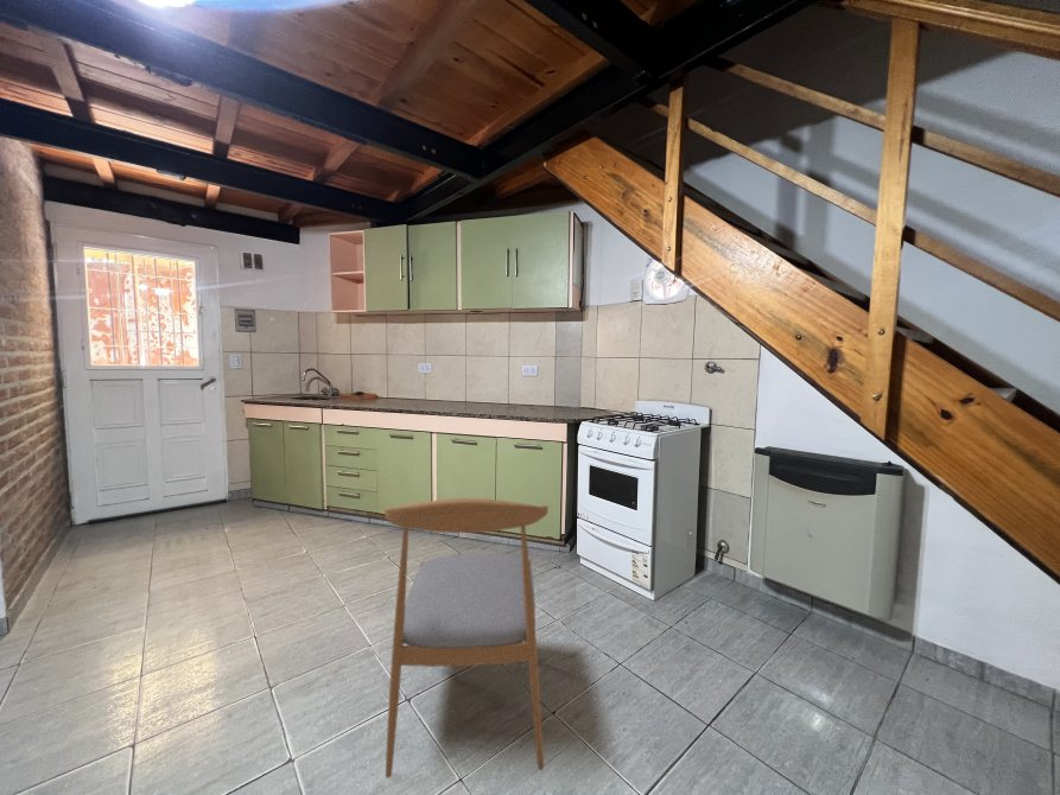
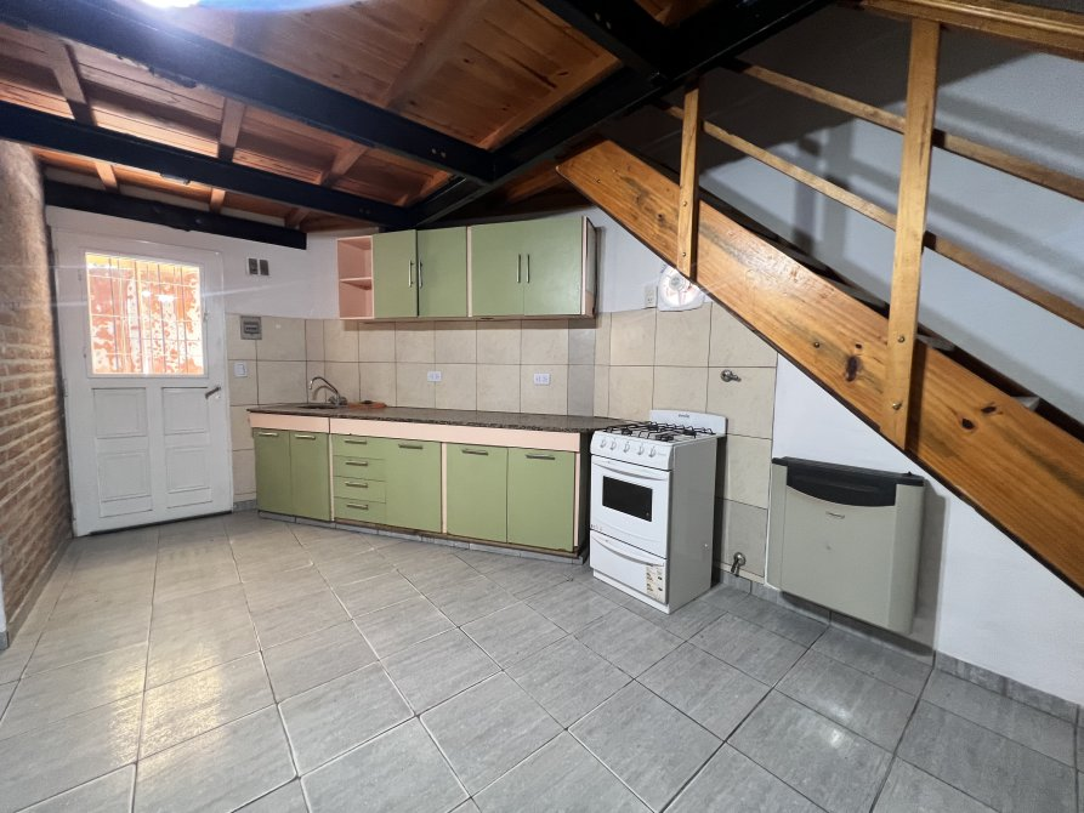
- dining chair (471, 592)
